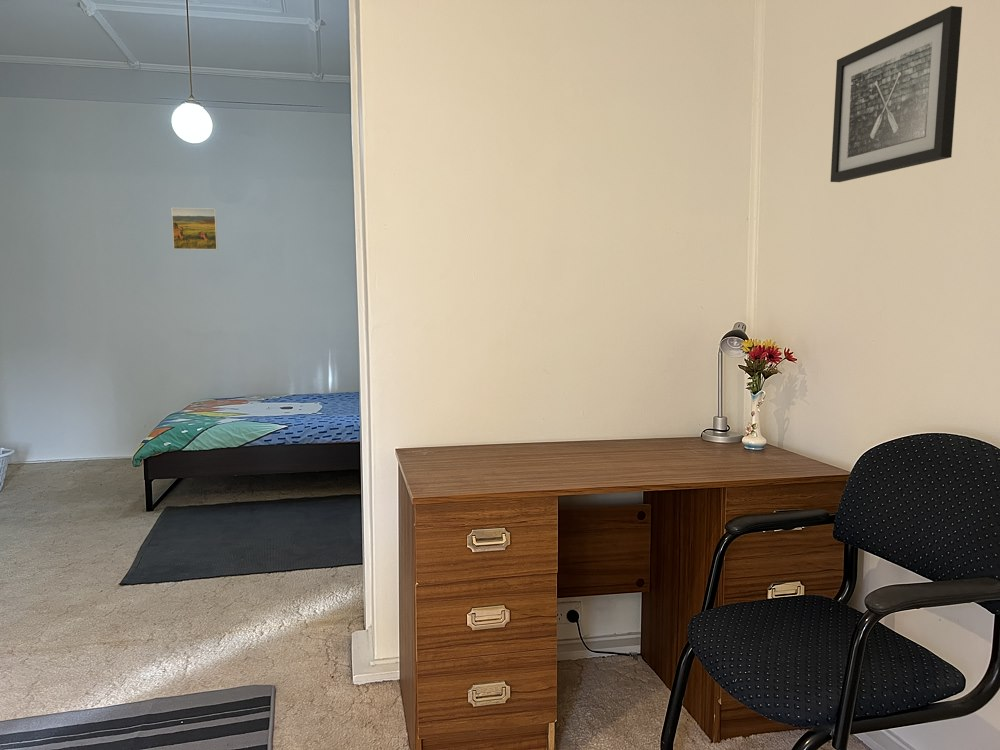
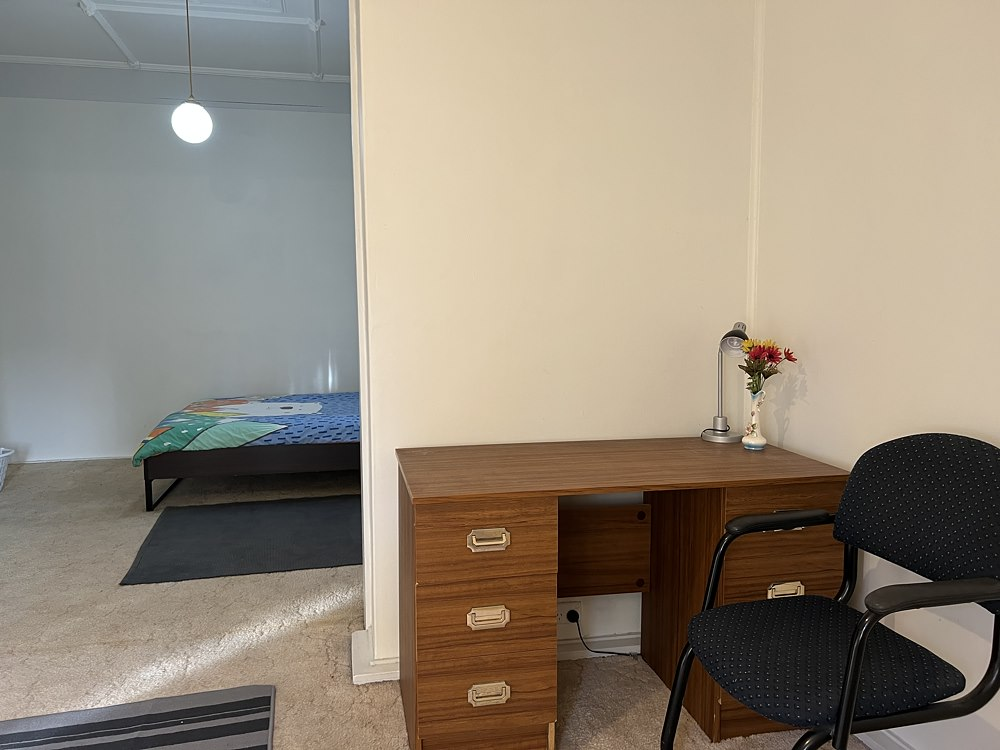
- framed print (194, 228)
- wall art (889, 104)
